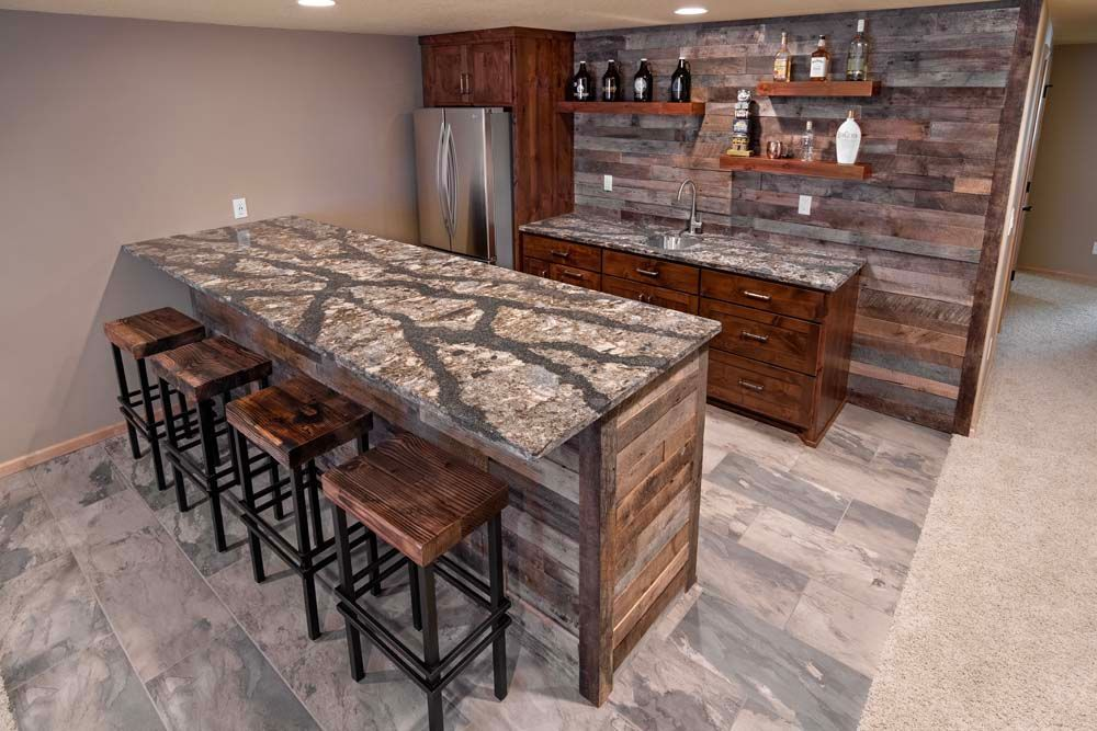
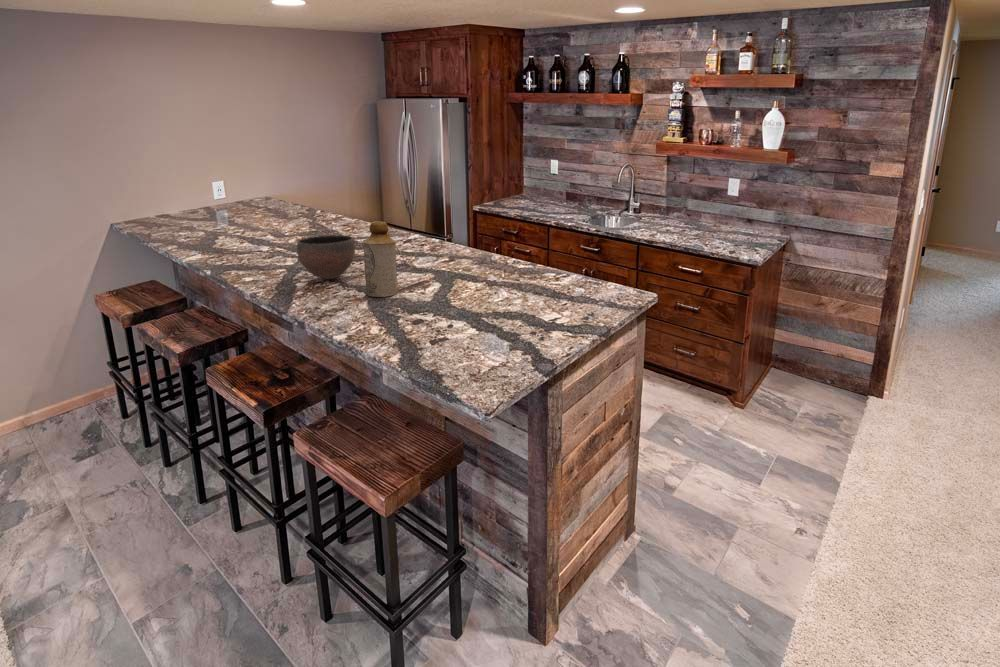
+ bottle (379, 258)
+ bowl (327, 258)
